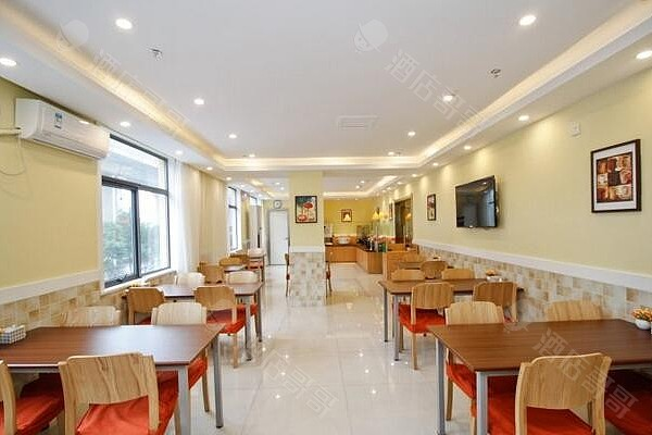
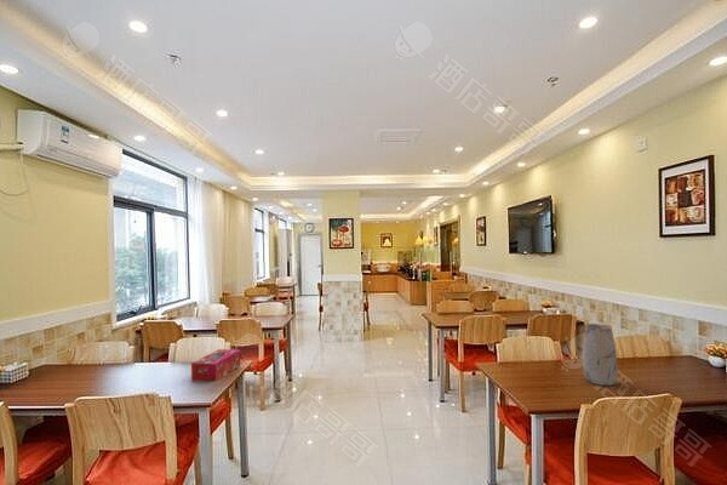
+ vase (599, 353)
+ tissue box (217, 364)
